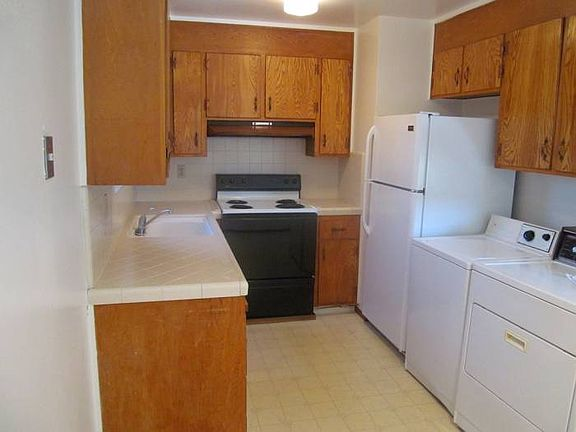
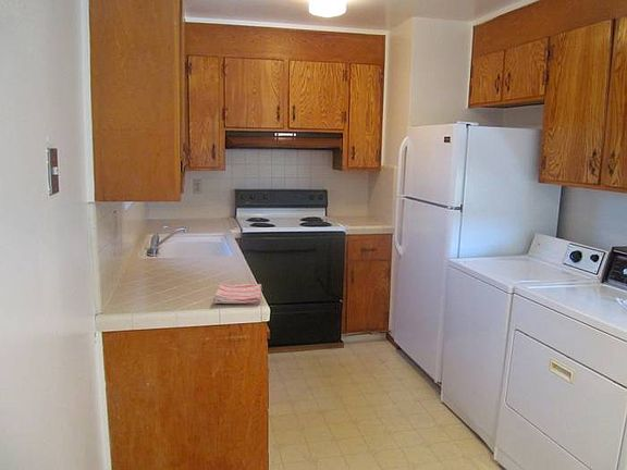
+ dish towel (238, 292)
